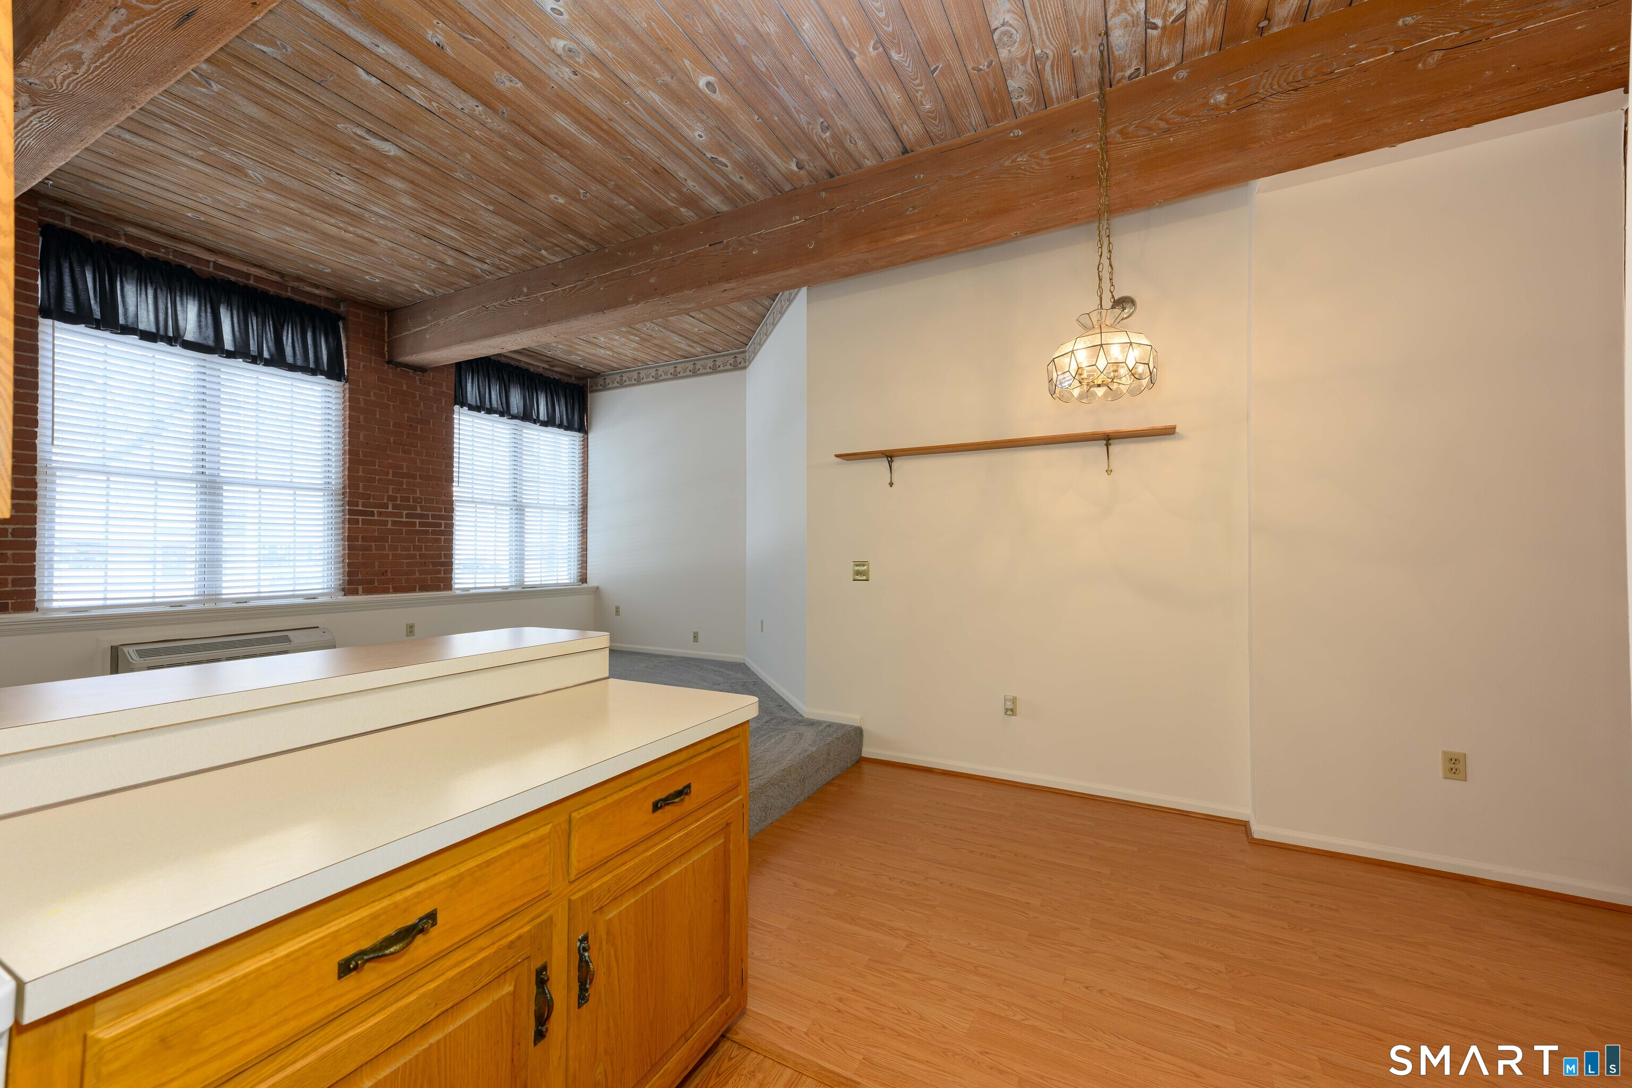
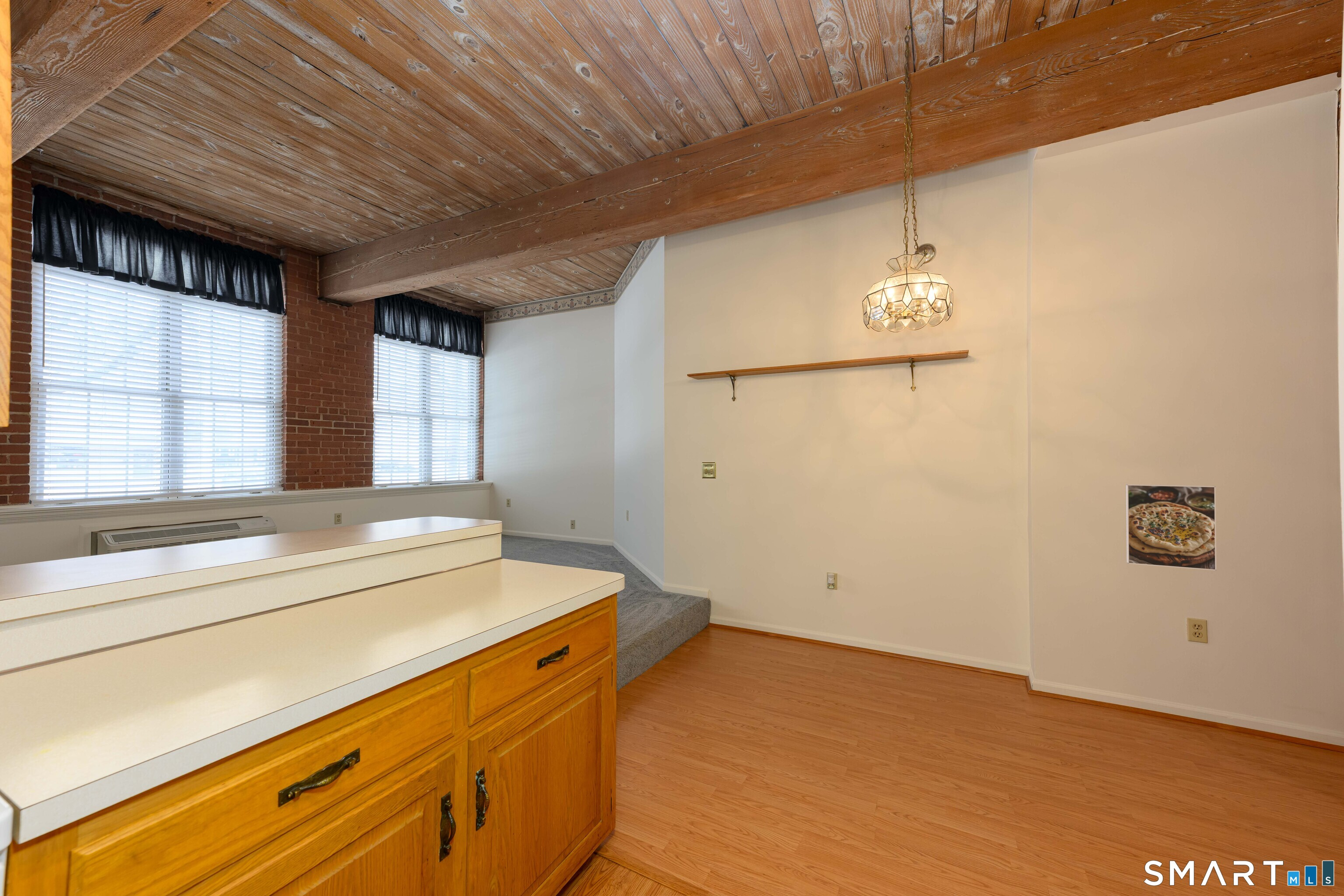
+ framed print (1169, 525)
